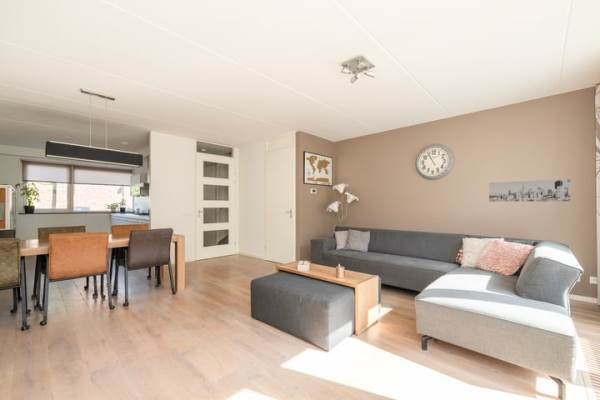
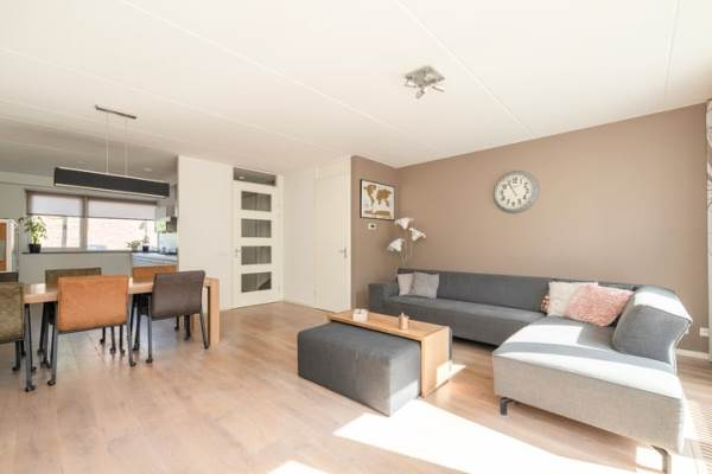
- wall art (526, 191)
